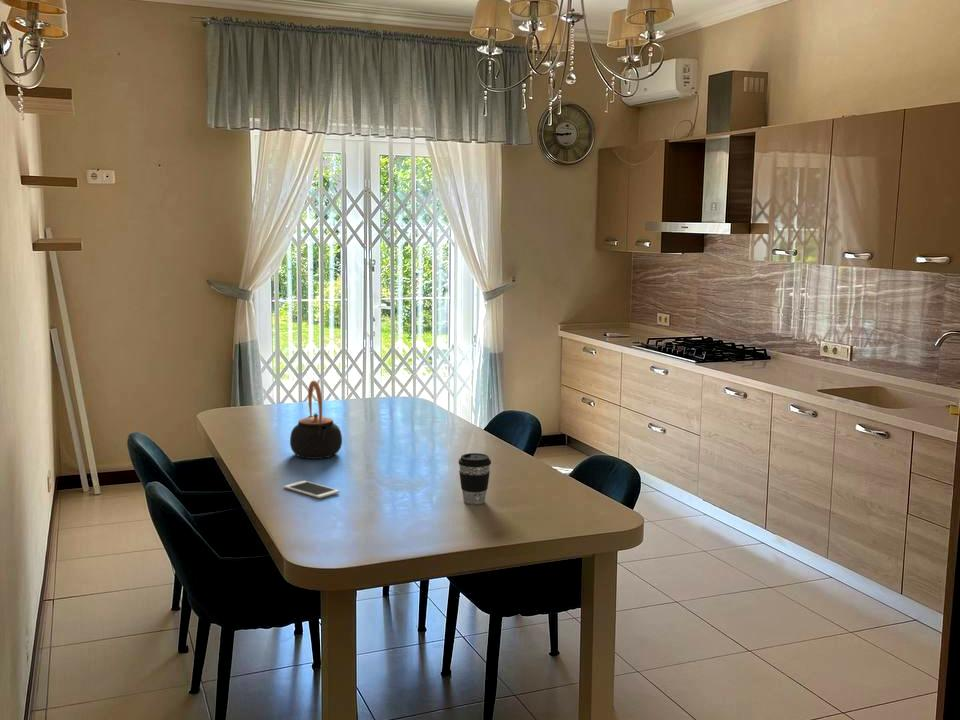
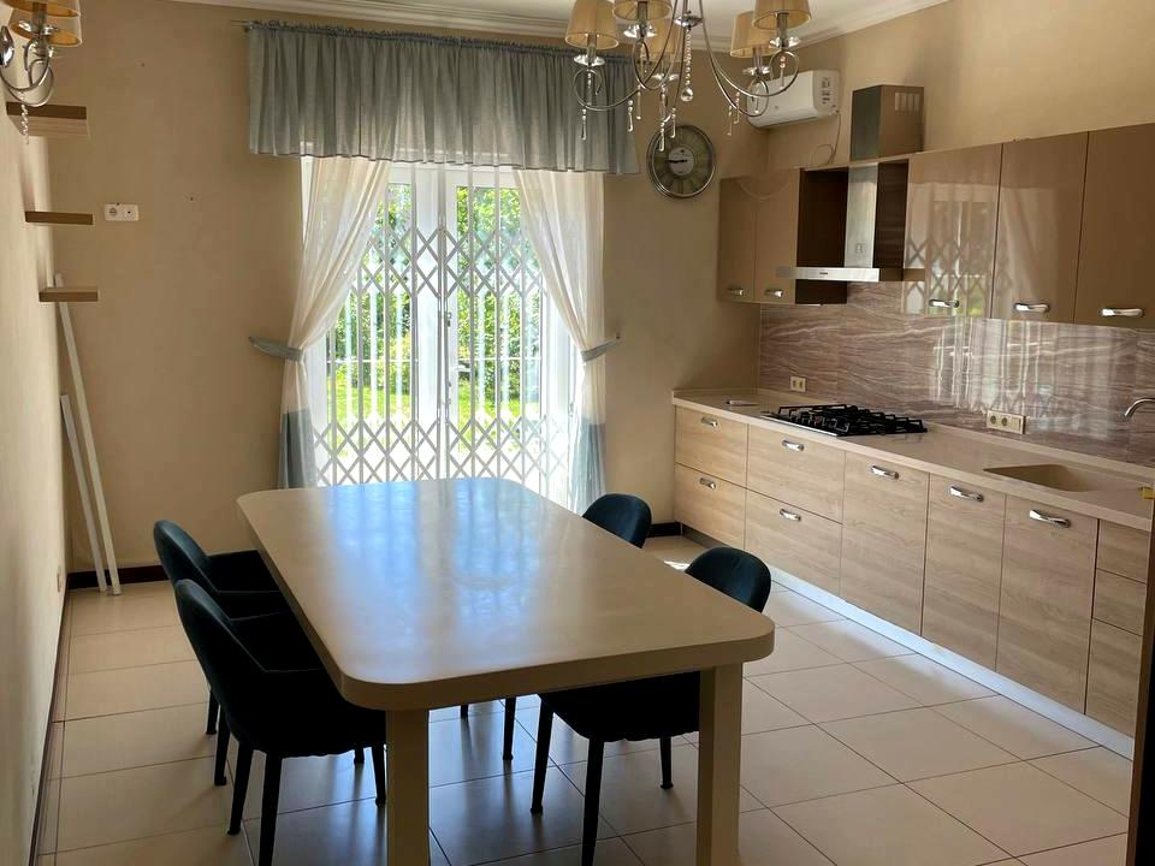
- coffee cup (474, 478)
- teapot (316, 418)
- cell phone (311, 489)
